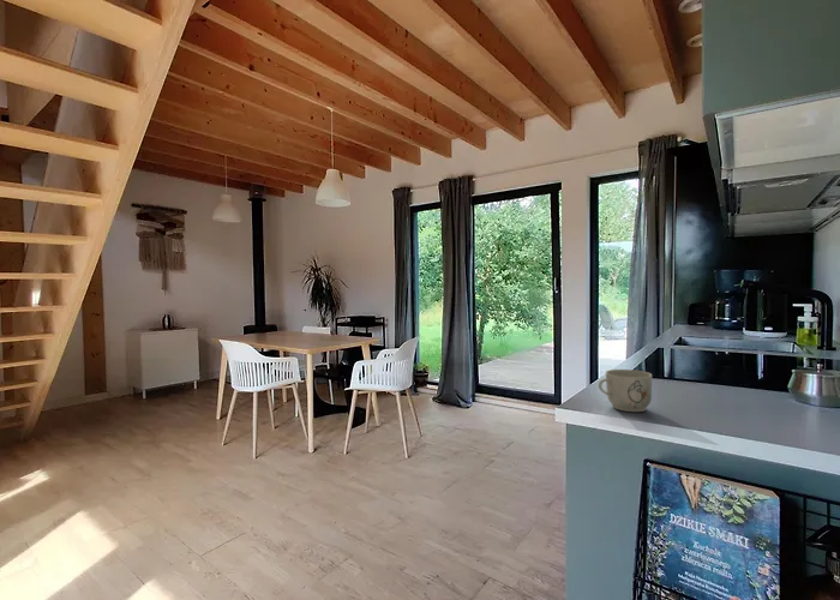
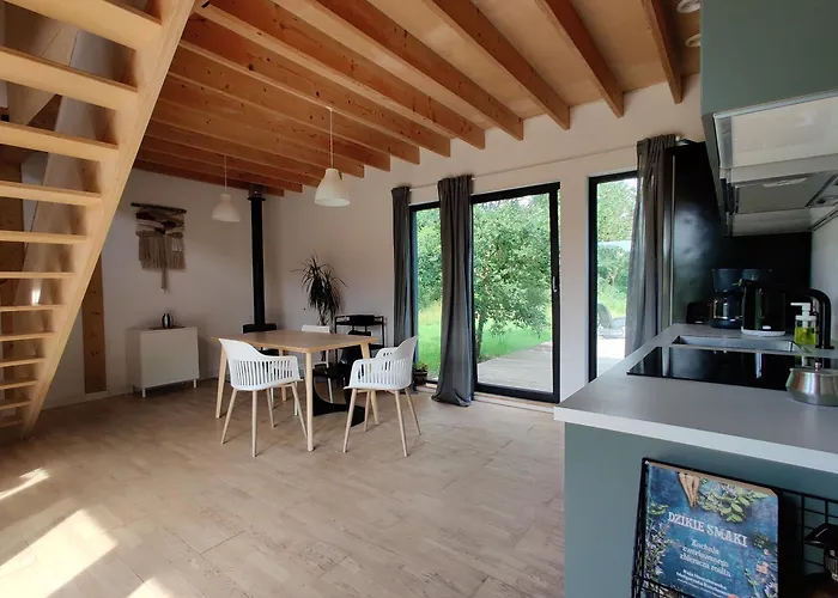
- mug (623, 390)
